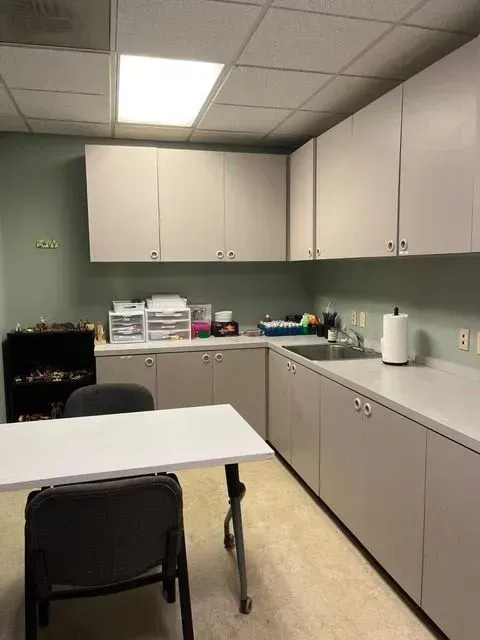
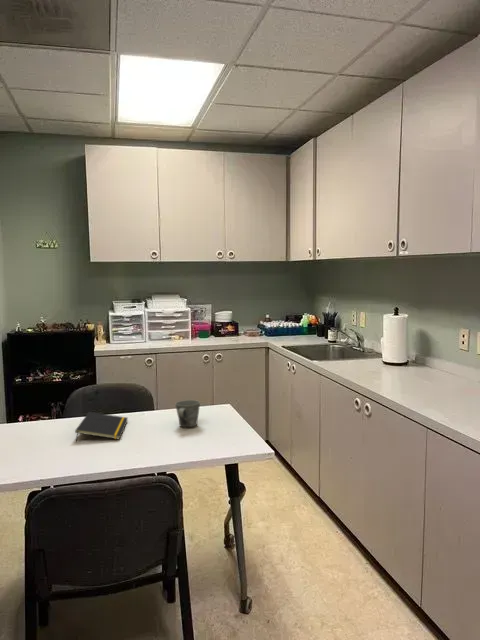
+ notepad (103, 424)
+ mug (187, 414)
